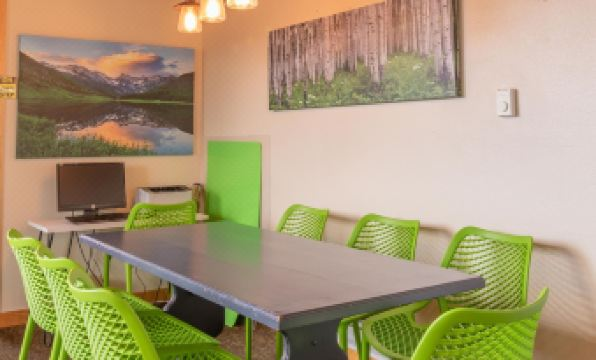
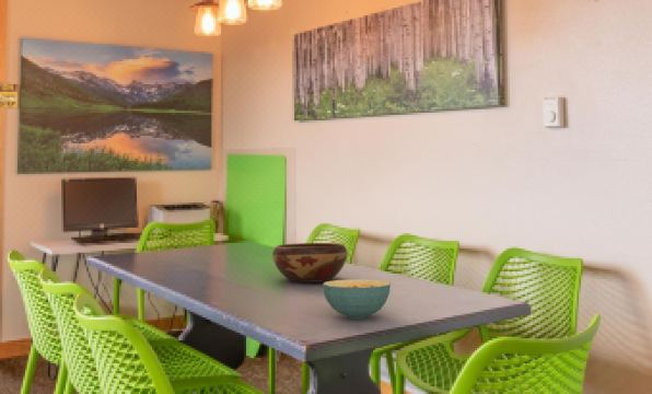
+ cereal bowl (357, 300)
+ decorative bowl (310, 262)
